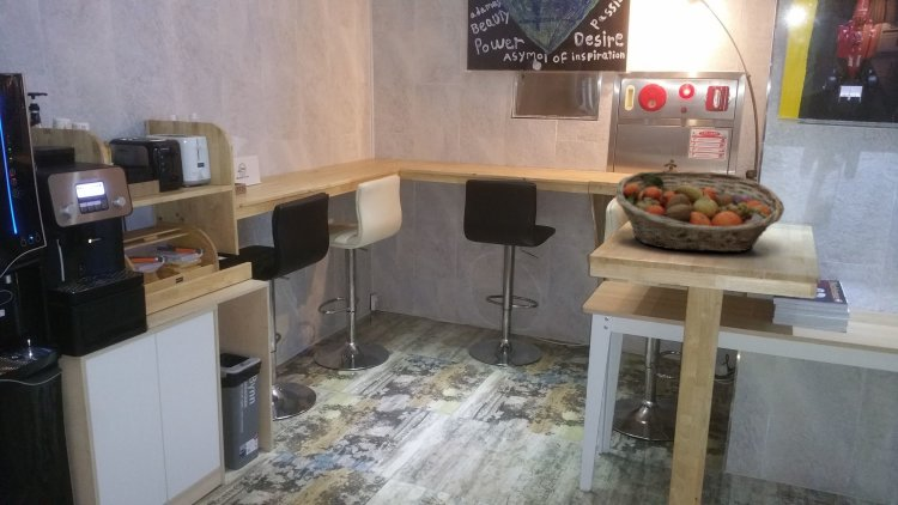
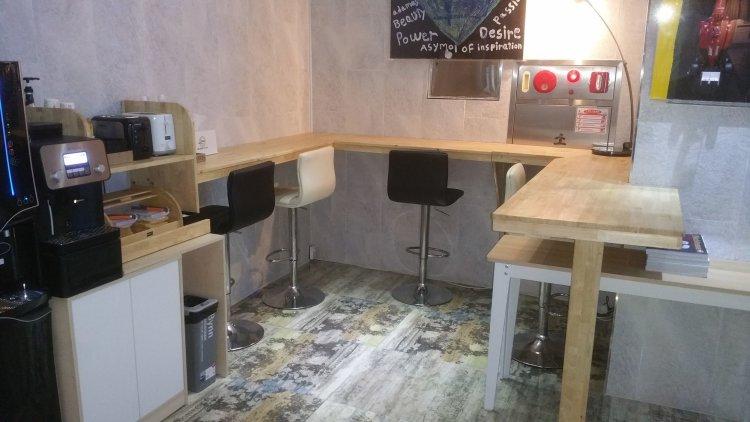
- fruit basket (694, 209)
